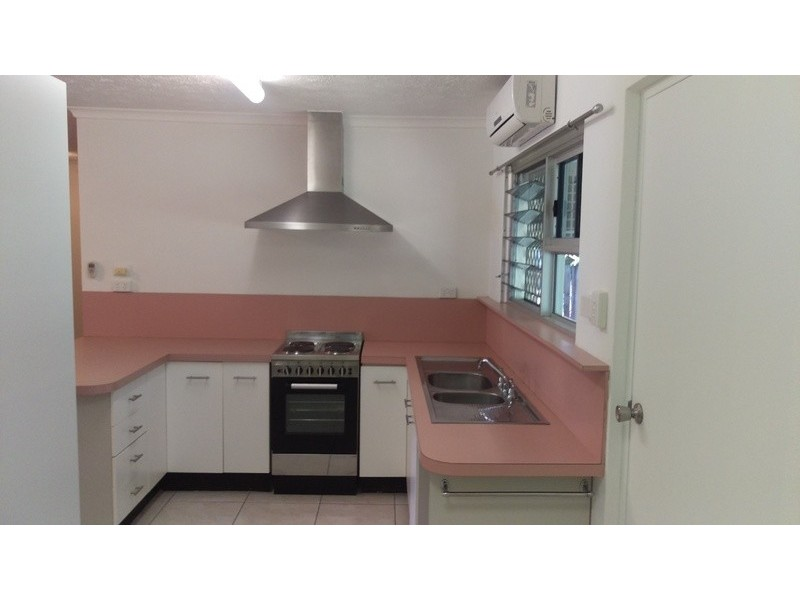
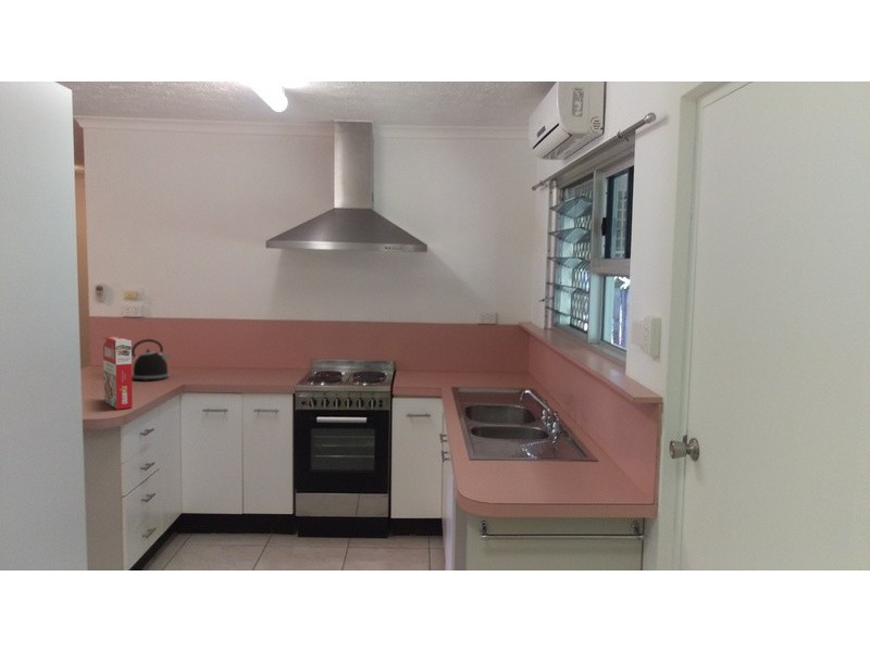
+ cereal box (116, 371)
+ kettle (150, 359)
